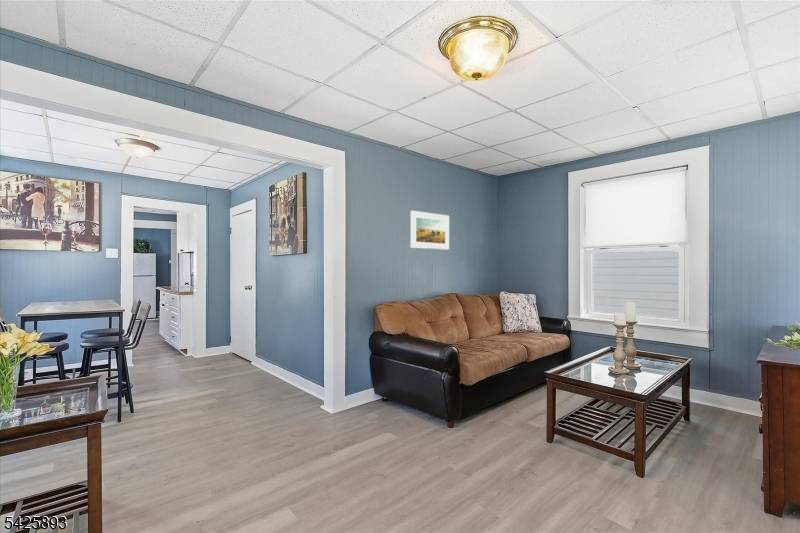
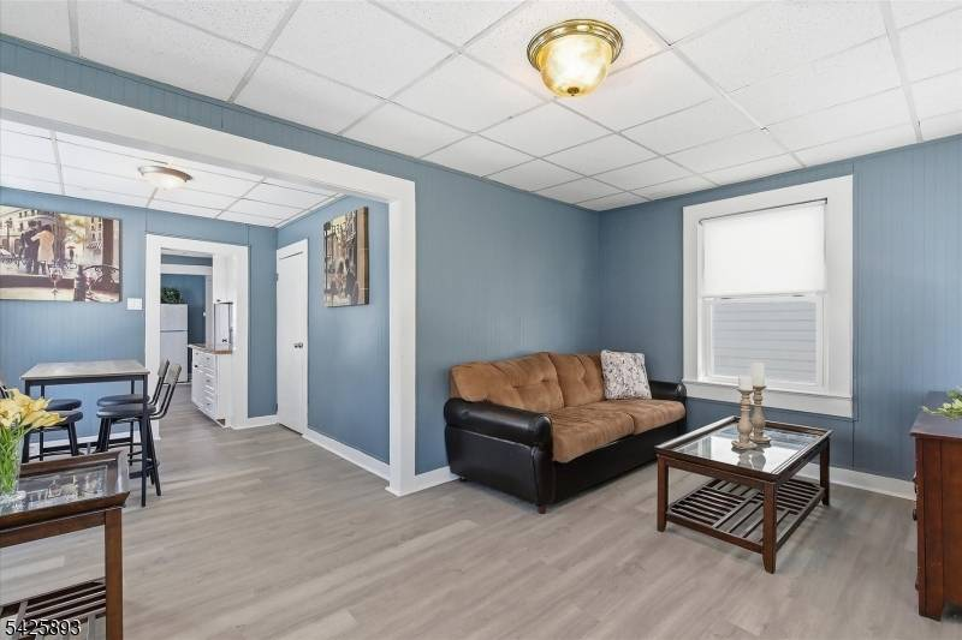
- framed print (430, 231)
